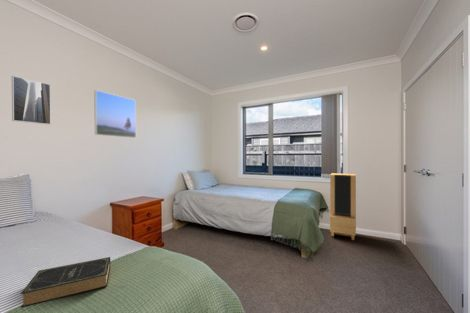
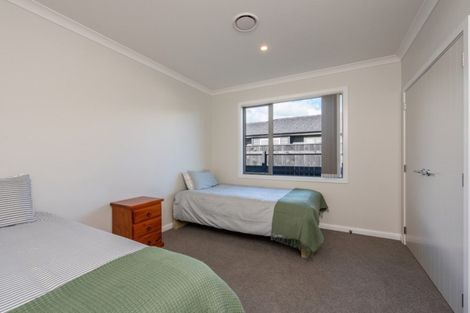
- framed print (116, 116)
- storage cabinet (342, 204)
- book (72, 278)
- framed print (32, 101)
